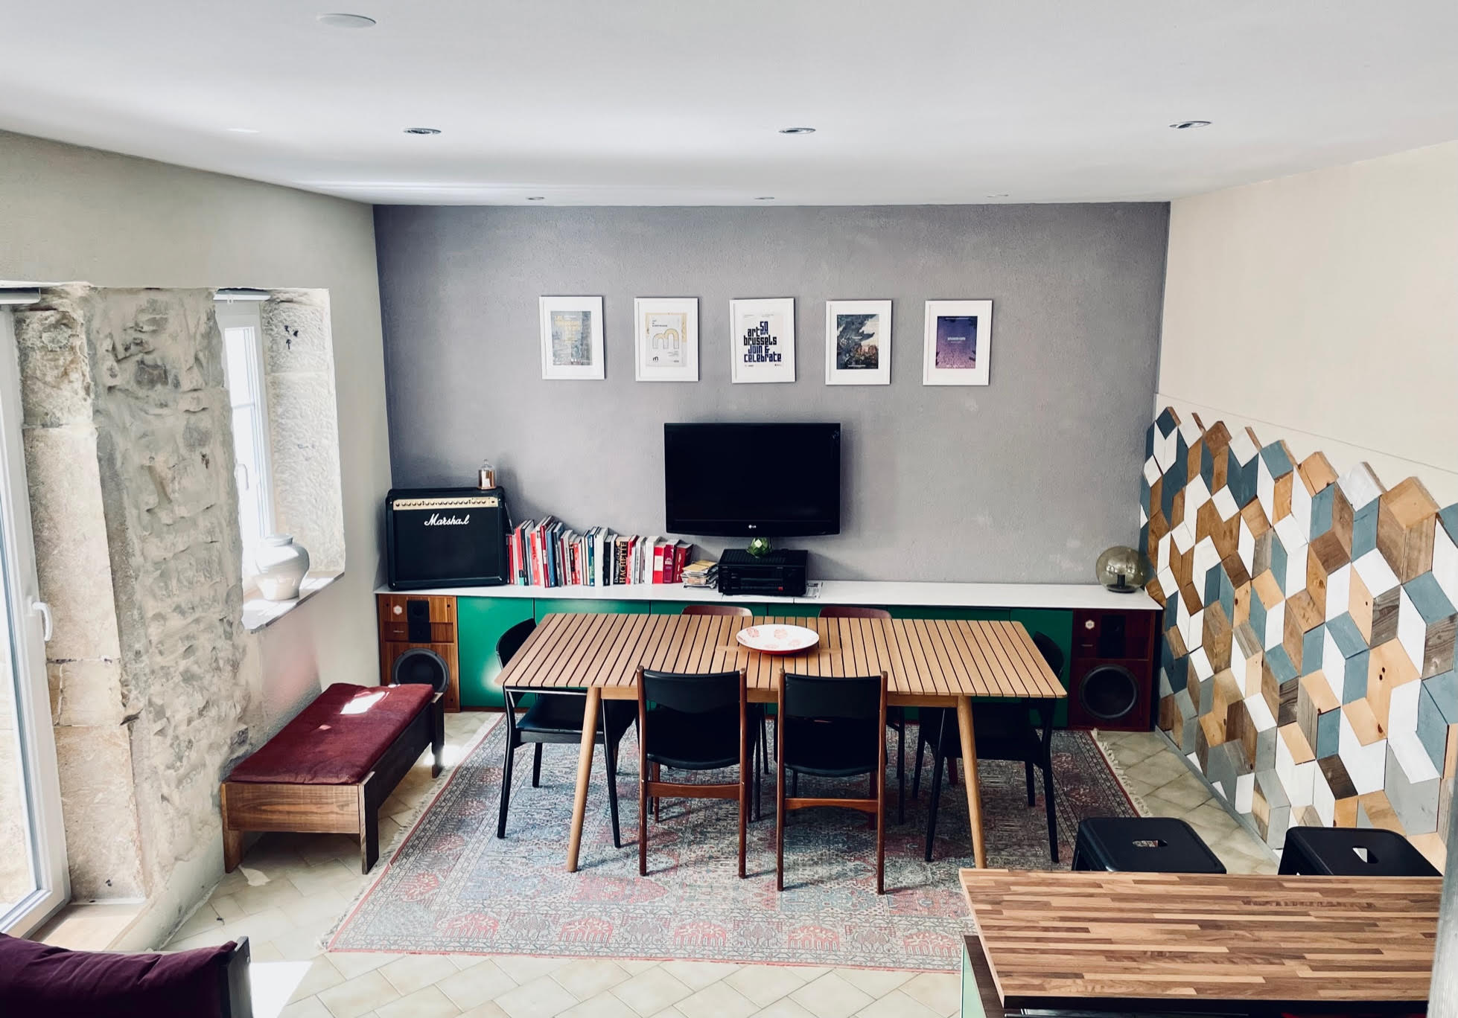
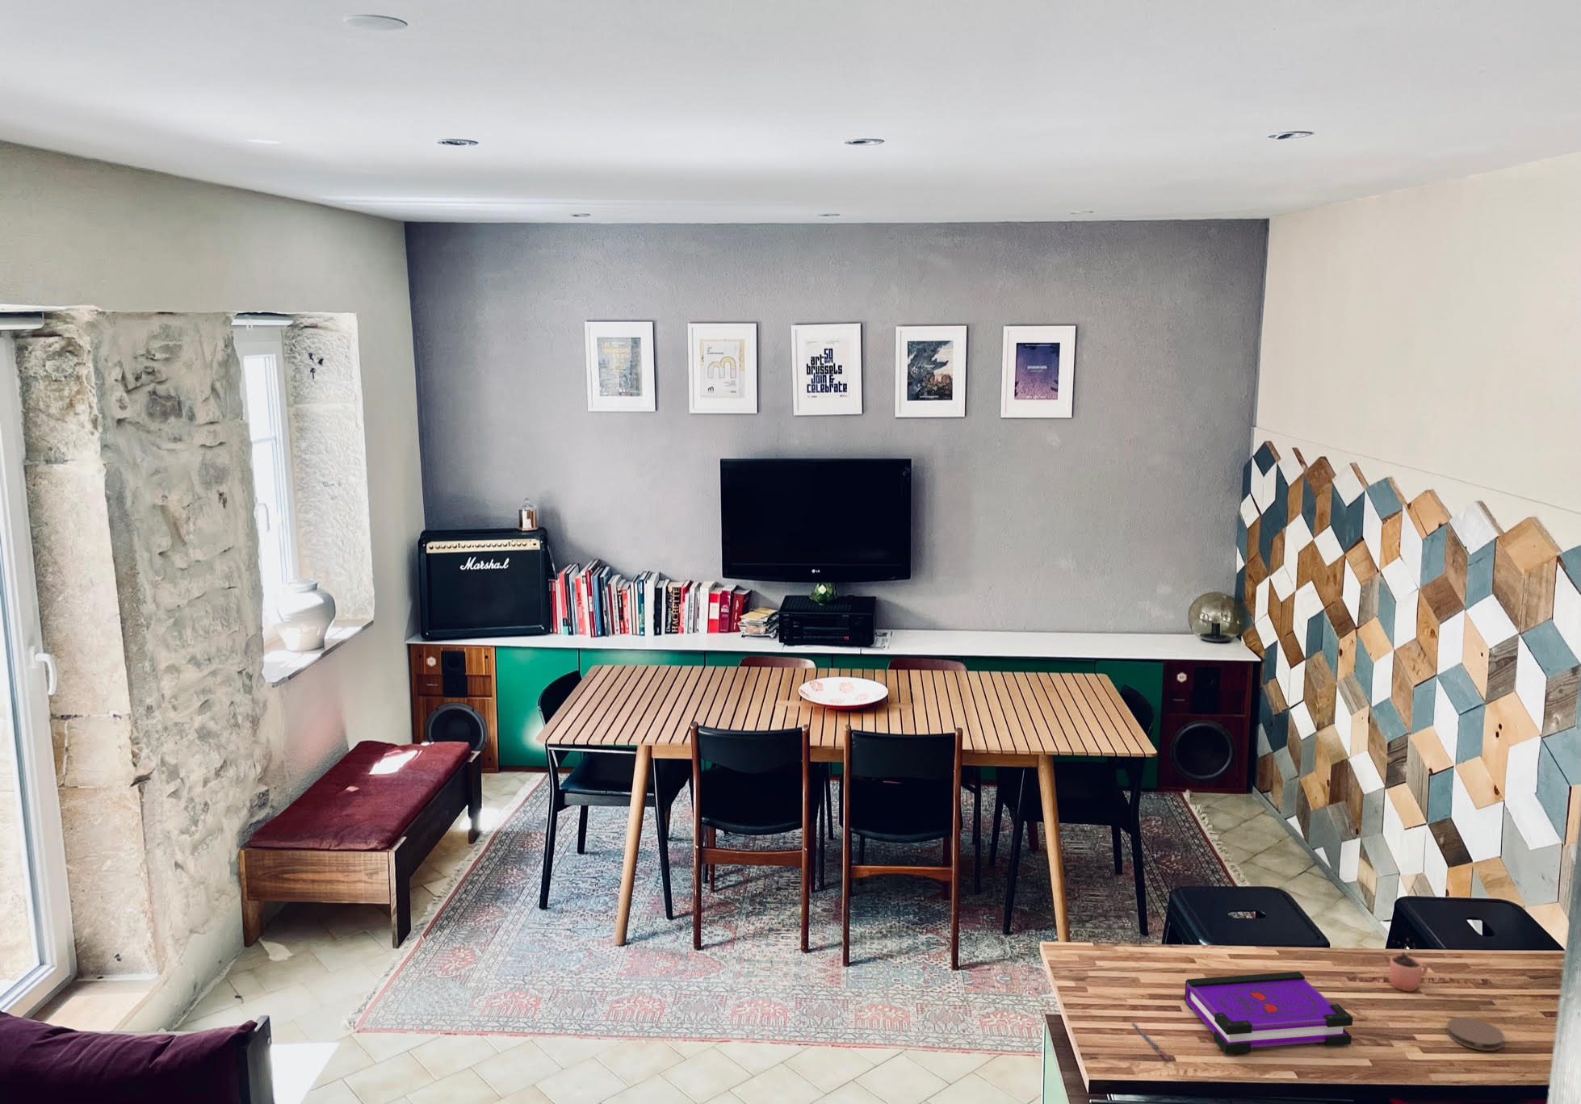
+ board game (1273, 1009)
+ pen (1150, 1040)
+ cocoa (1410, 962)
+ coaster (1474, 1033)
